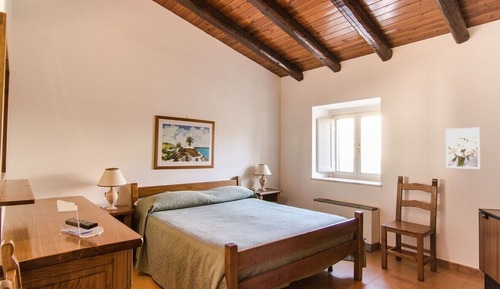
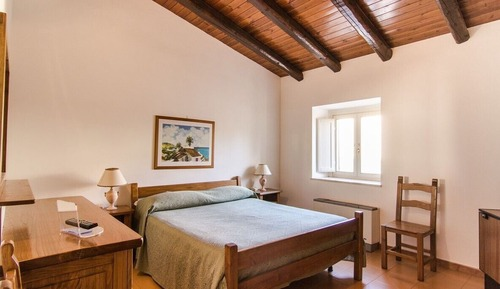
- wall art (462, 148)
